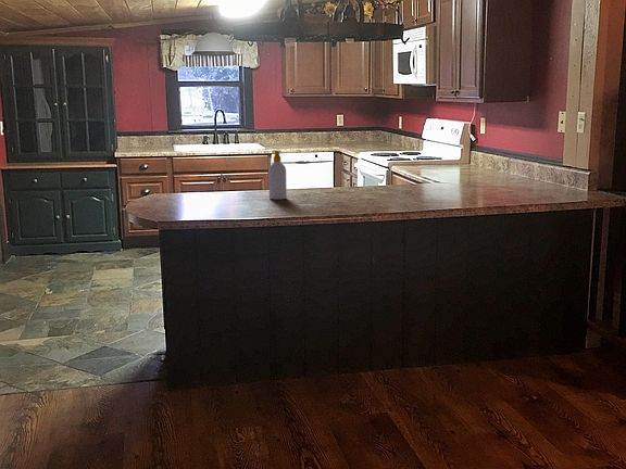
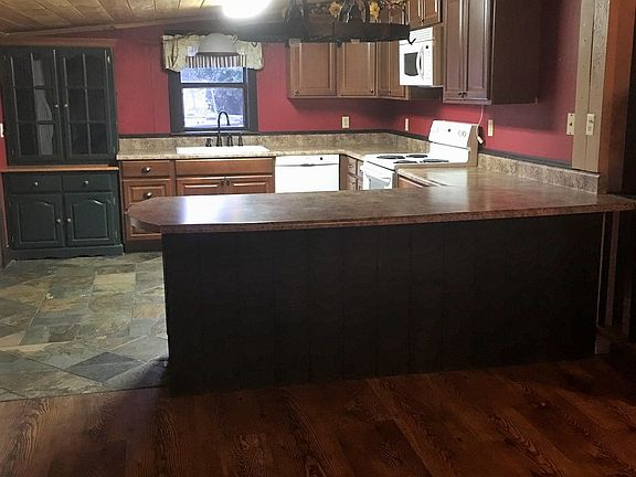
- soap bottle (277, 174)
